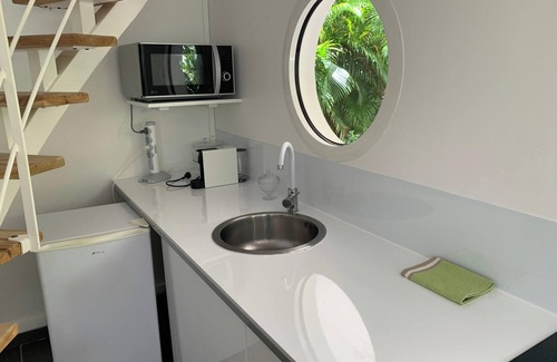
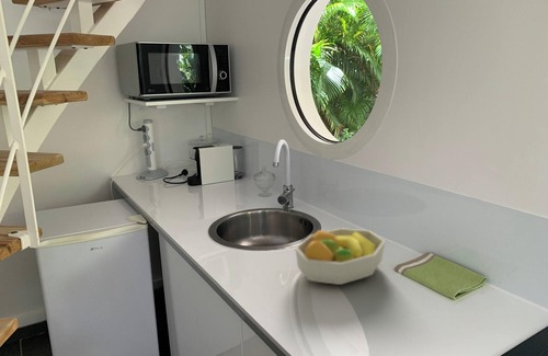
+ fruit bowl (340, 251)
